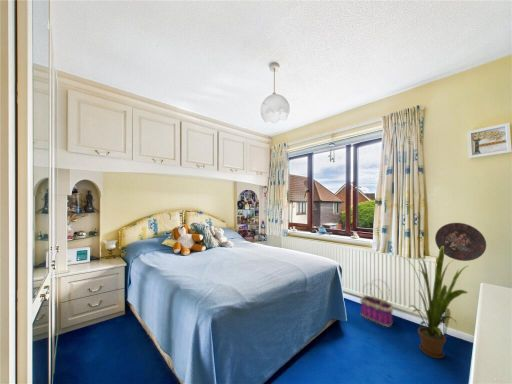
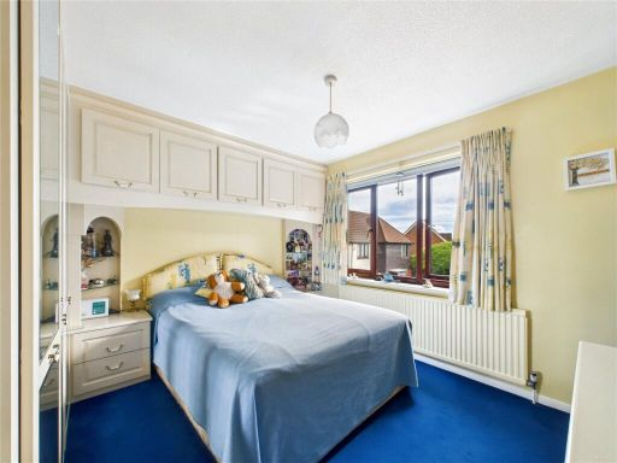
- decorative plate (459, 241)
- house plant (430, 298)
- basket (376, 299)
